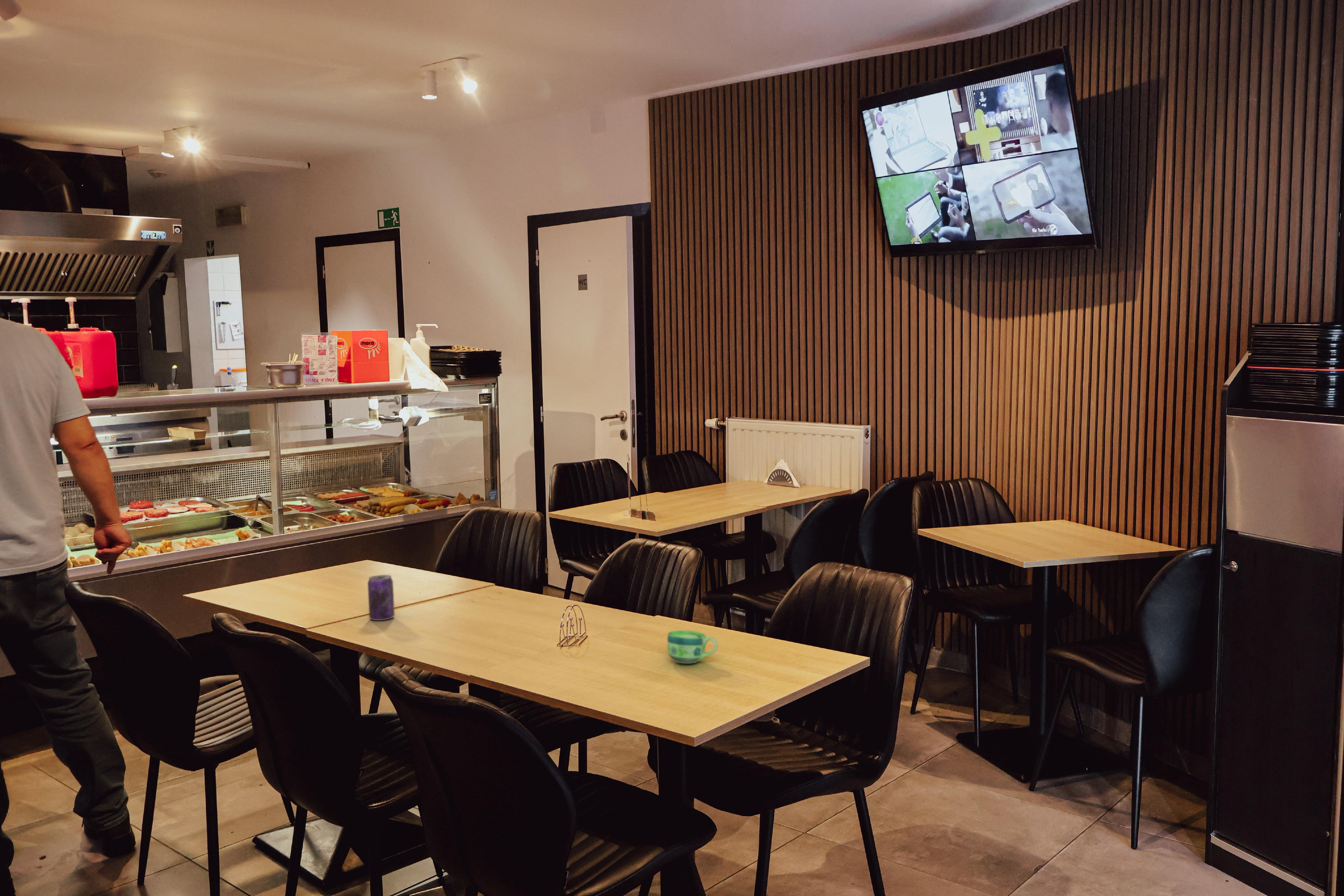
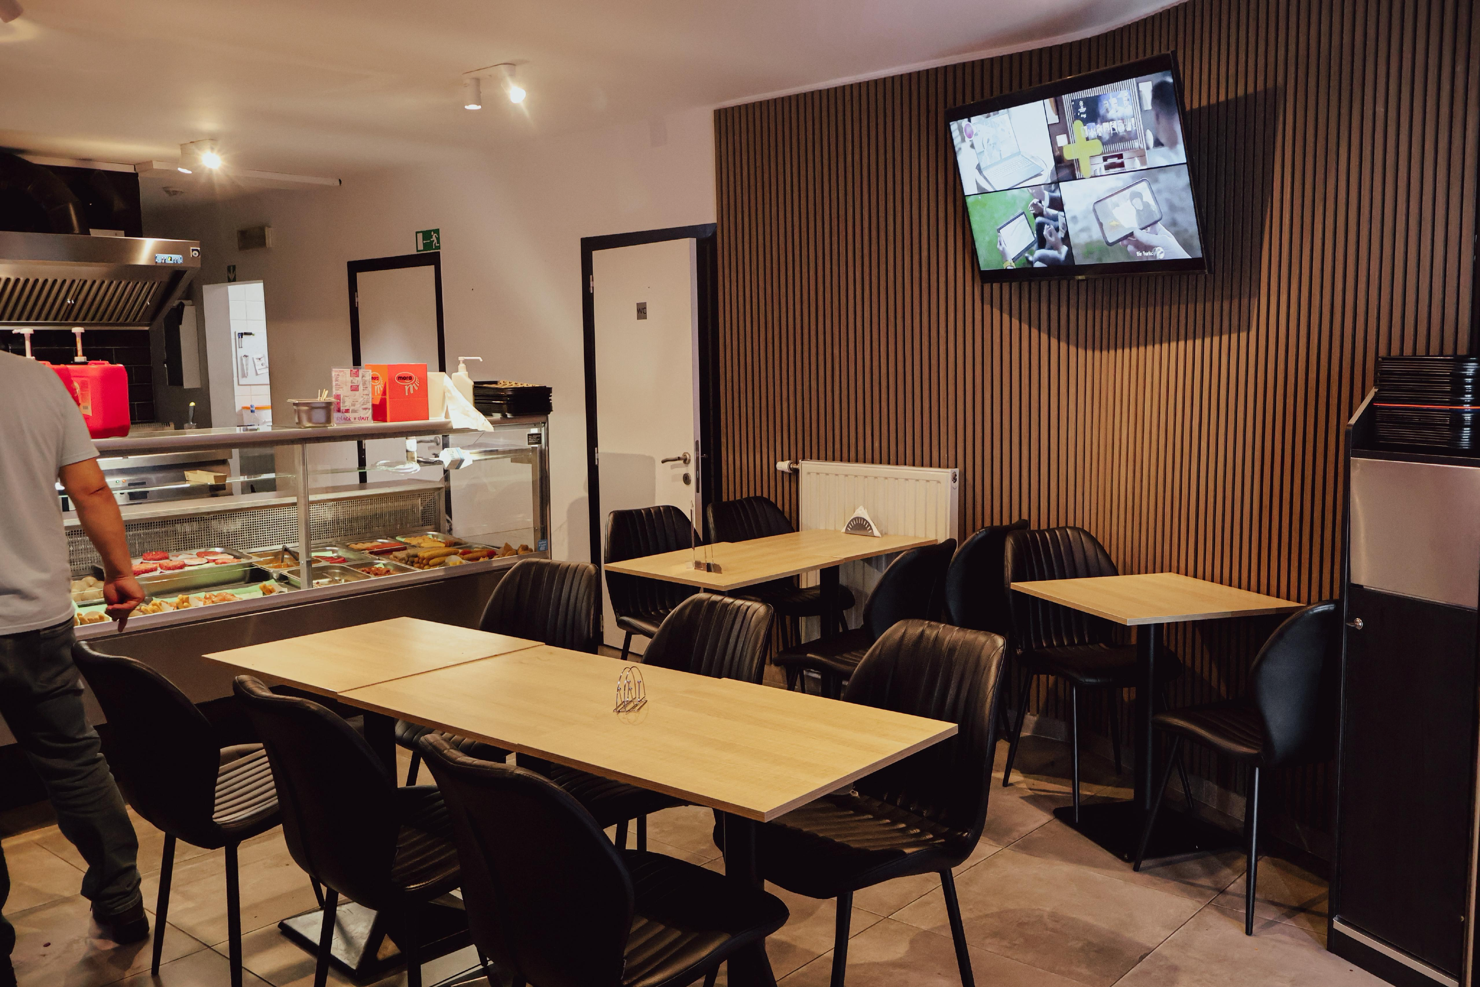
- beverage can (381, 597)
- cup (693, 647)
